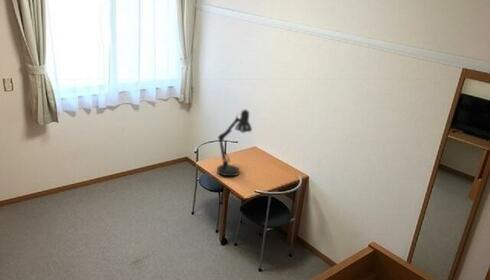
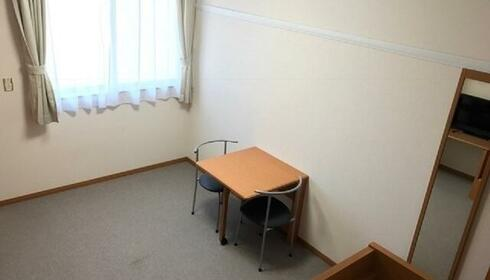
- desk lamp (226, 135)
